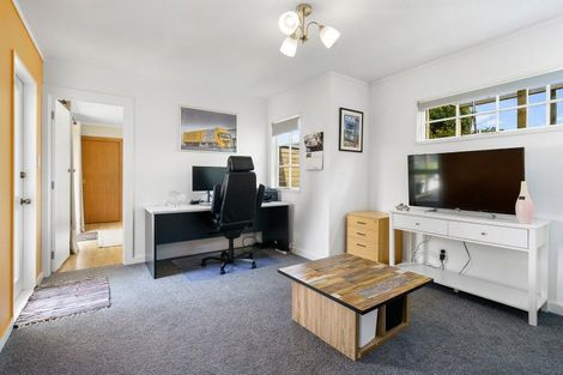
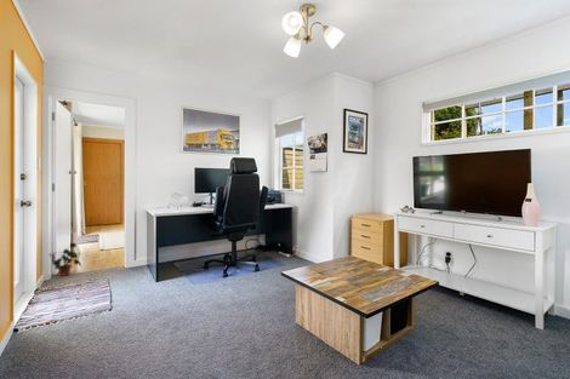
+ potted plant (65, 258)
